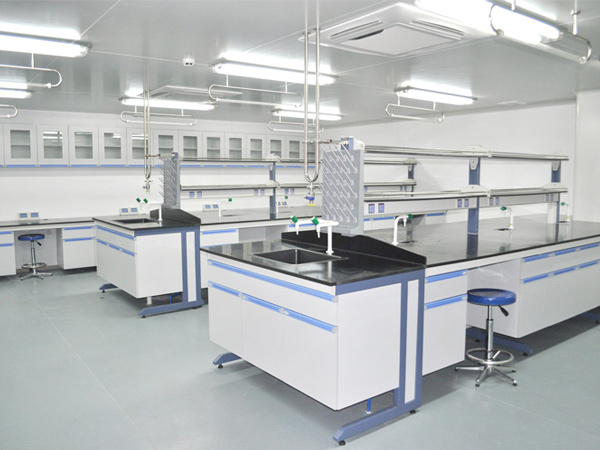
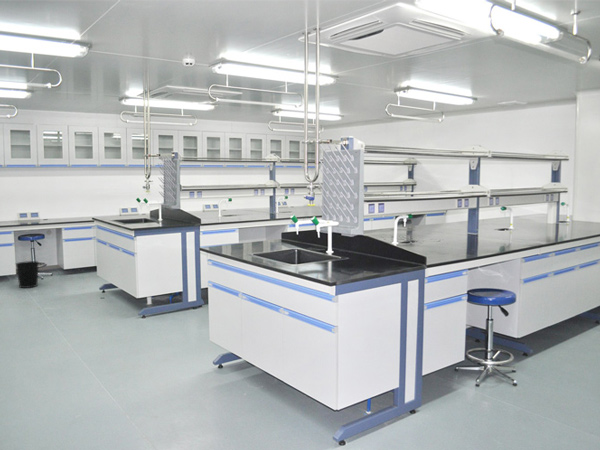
+ wastebasket (27, 274)
